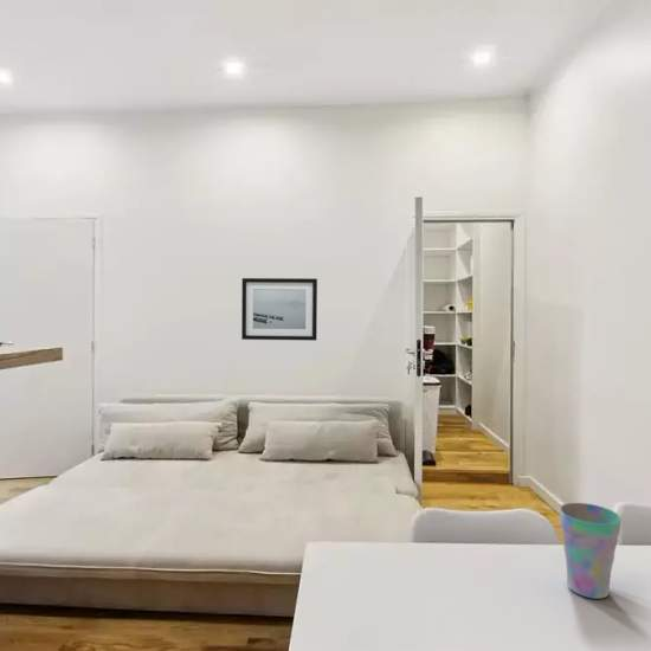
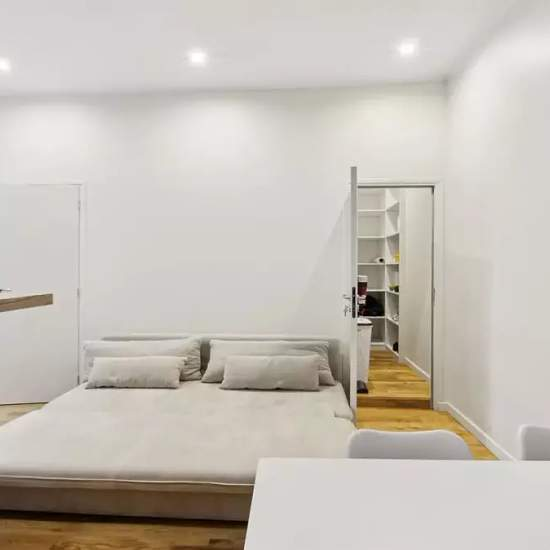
- cup (588, 550)
- wall art (279, 309)
